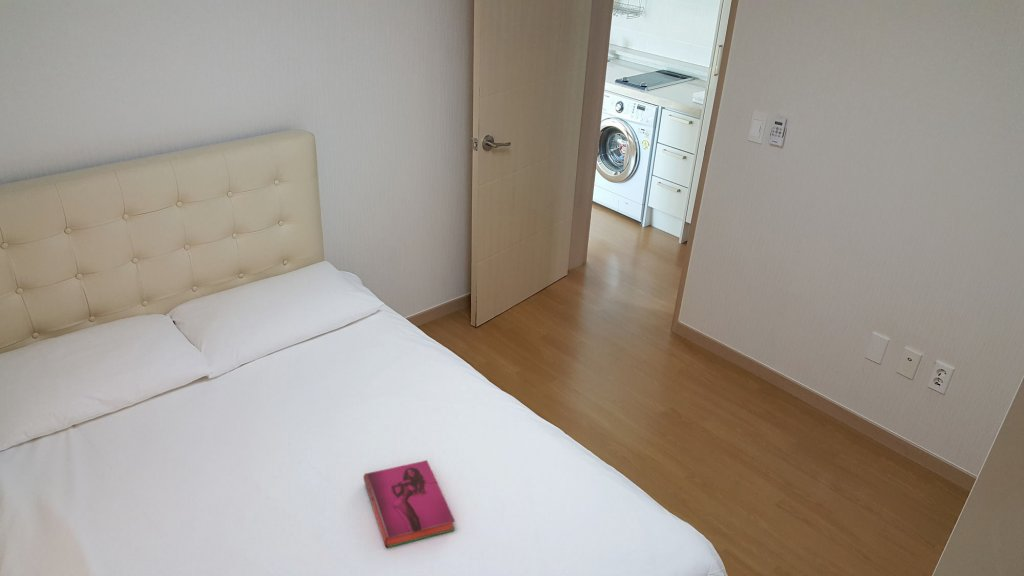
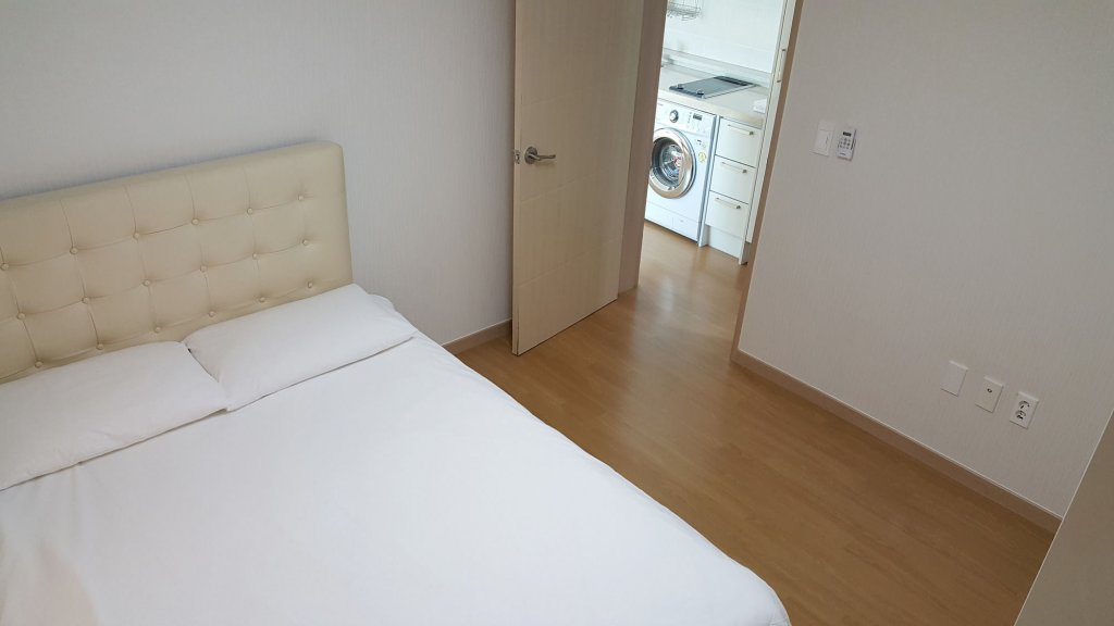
- hardback book (407, 501)
